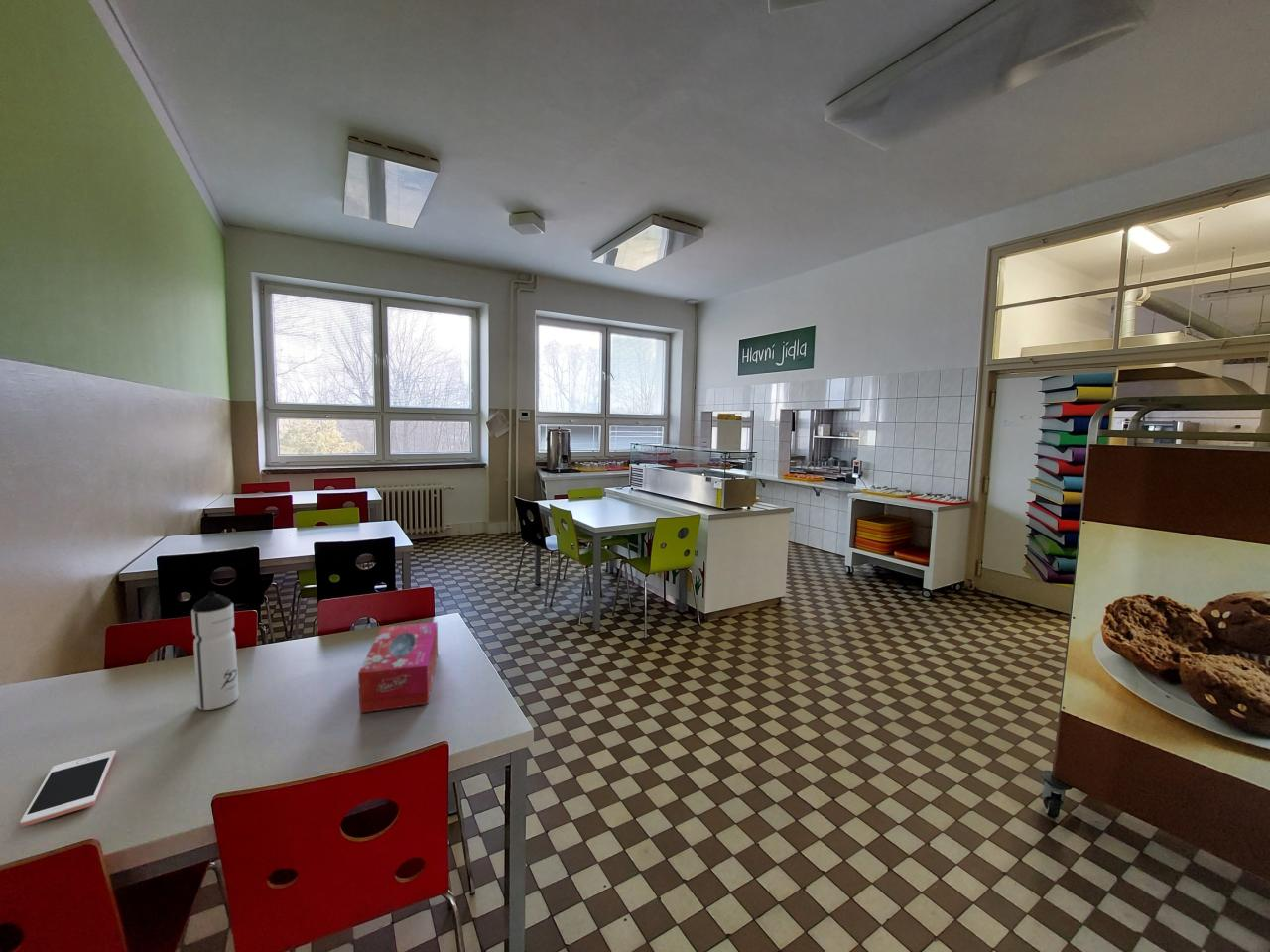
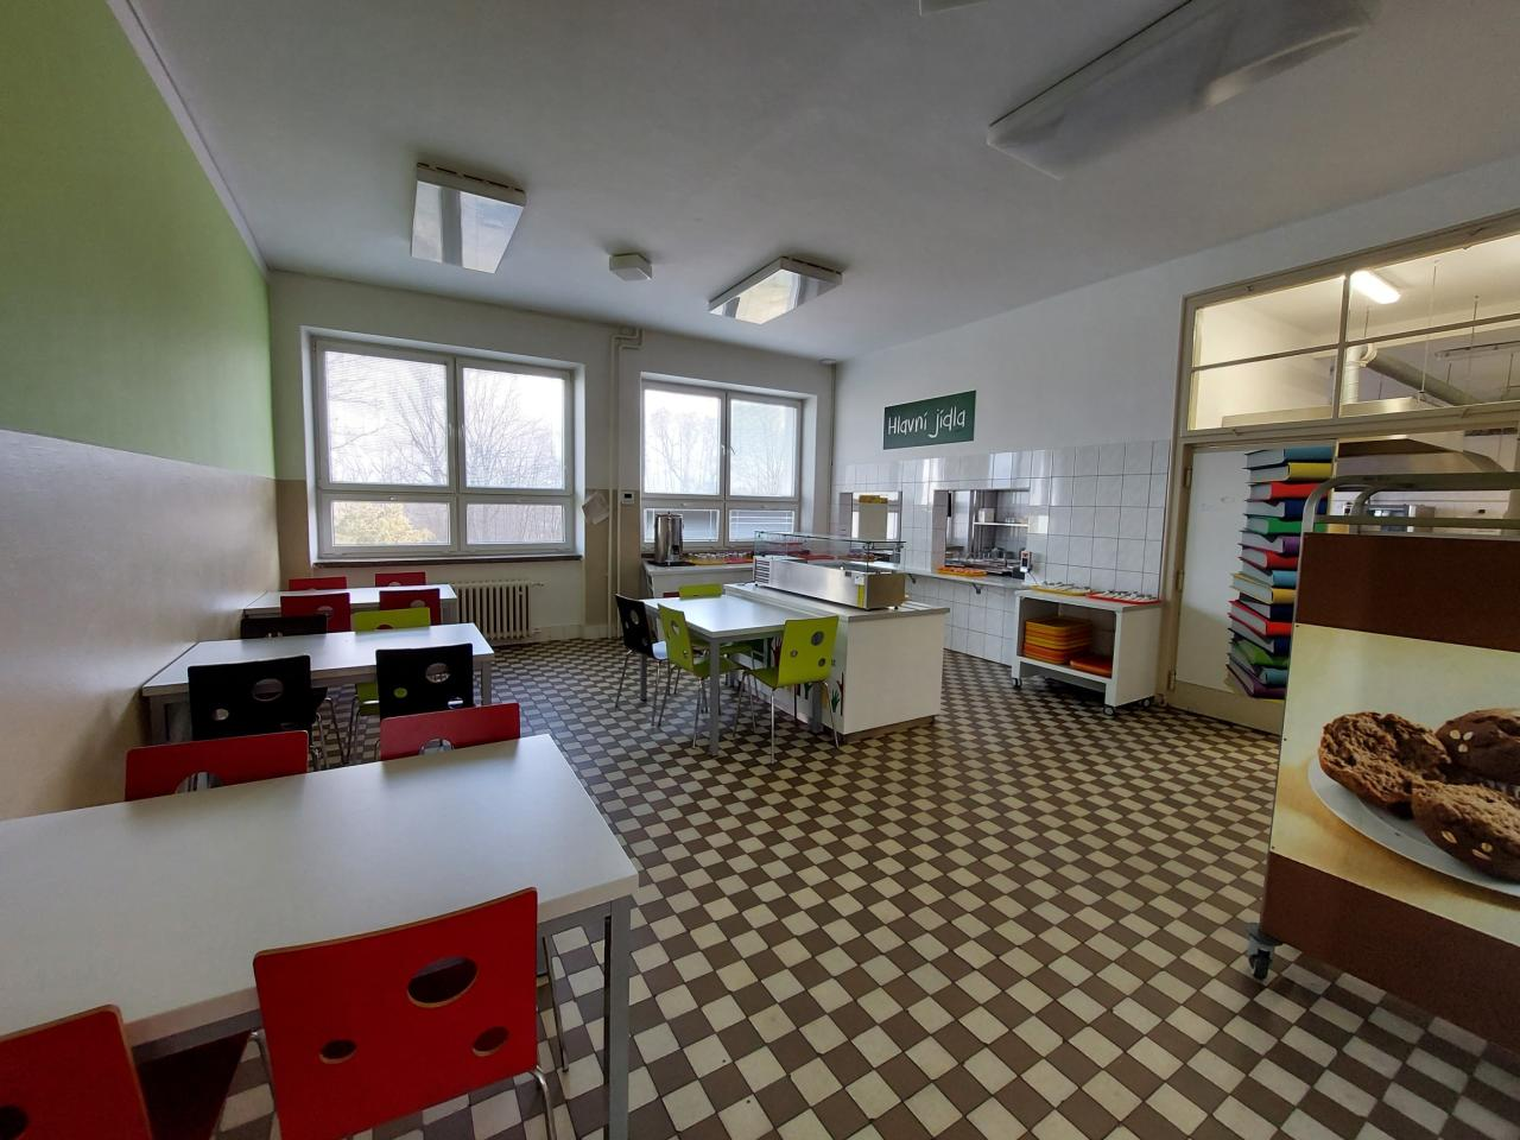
- cell phone (72, 784)
- tissue box (403, 661)
- water bottle (214, 647)
